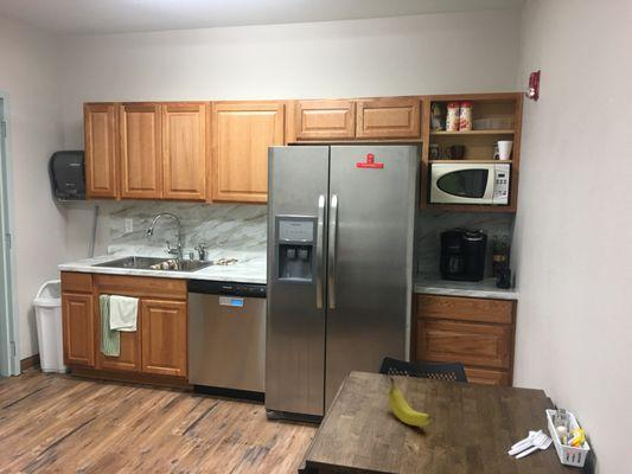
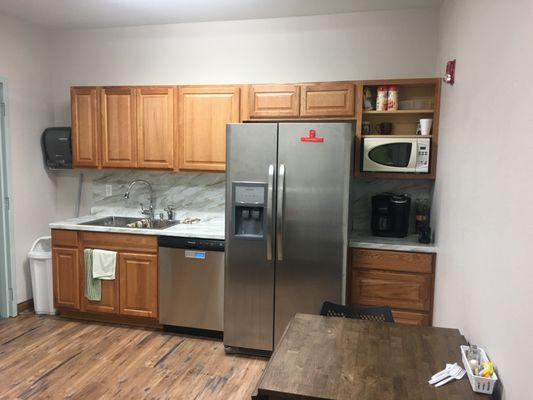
- fruit (408, 405)
